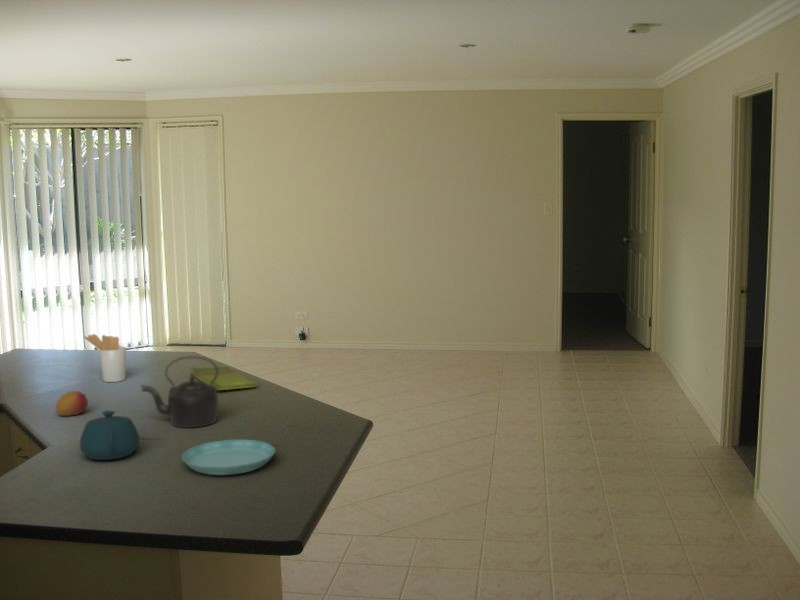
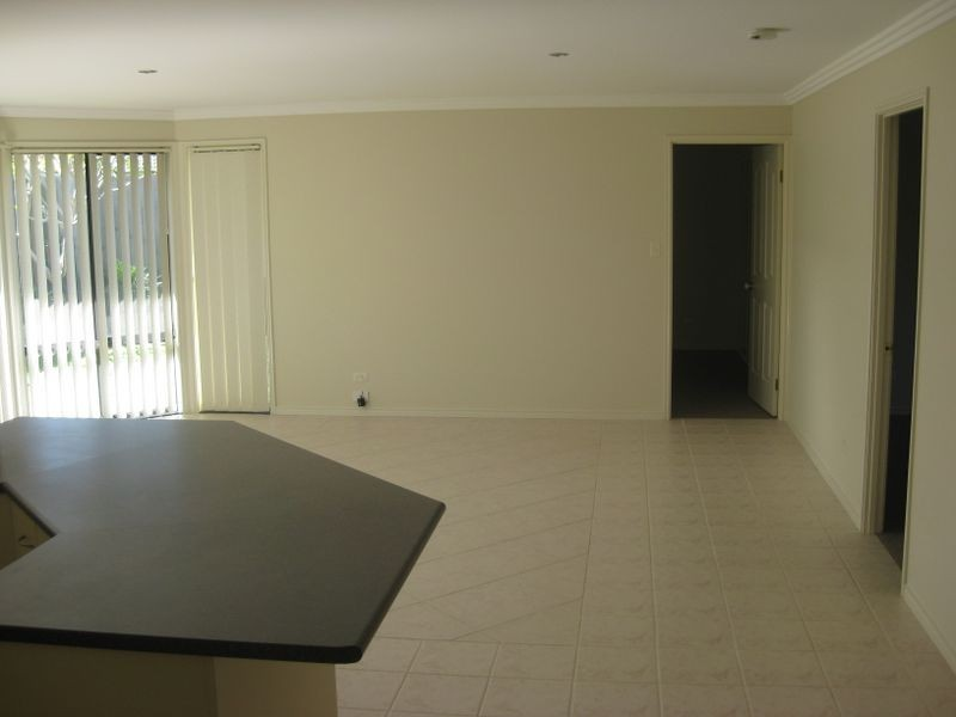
- teapot (109, 432)
- utensil holder (106, 356)
- kettle (180, 390)
- fruit (71, 403)
- saucer (229, 457)
- dish towel (222, 376)
